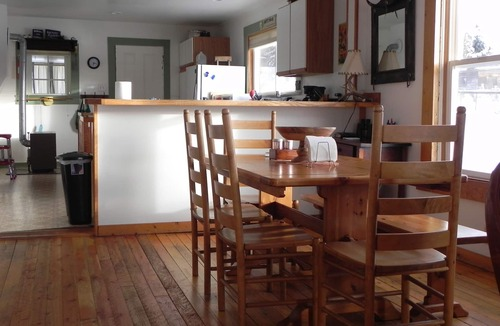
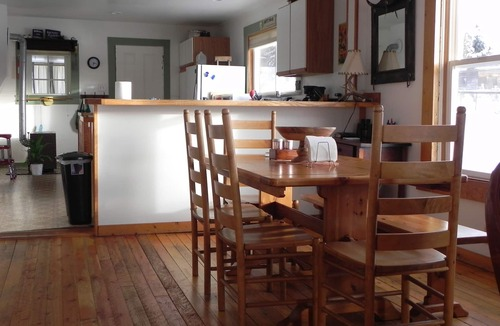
+ indoor plant (34, 154)
